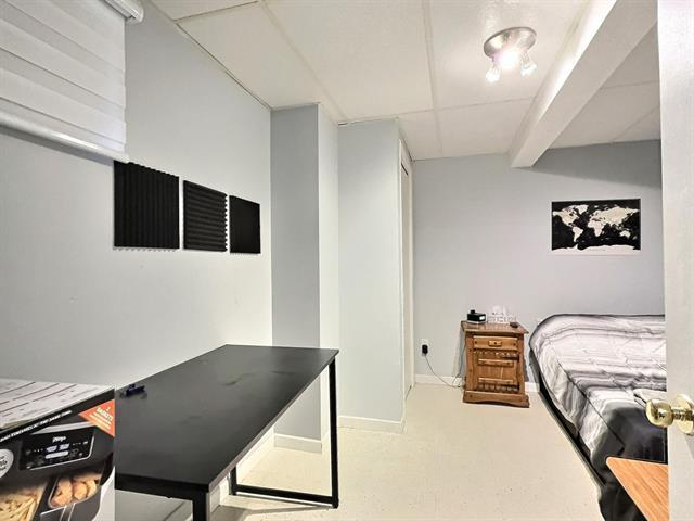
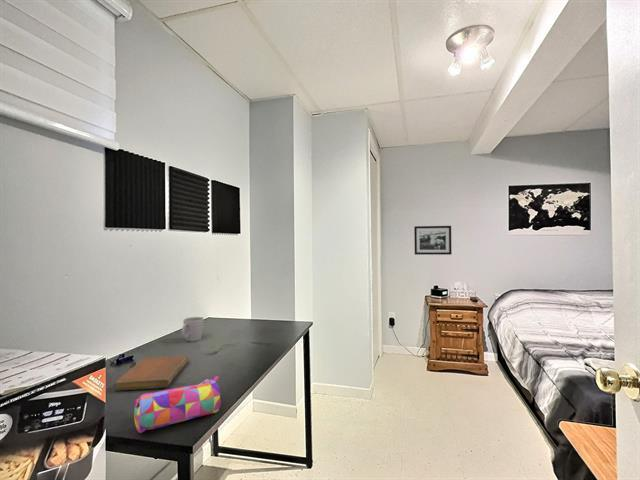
+ notebook (155, 371)
+ pencil case (179, 403)
+ picture frame (432, 240)
+ mug (191, 330)
